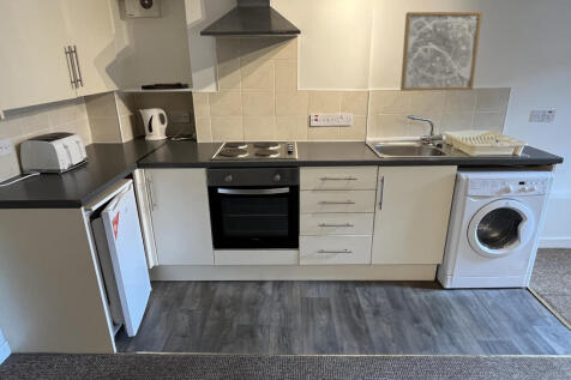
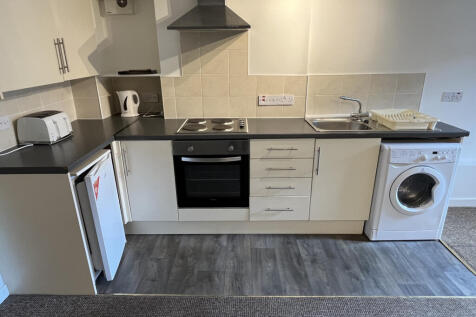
- wall art (439, 52)
